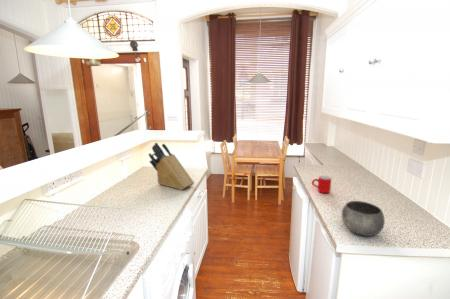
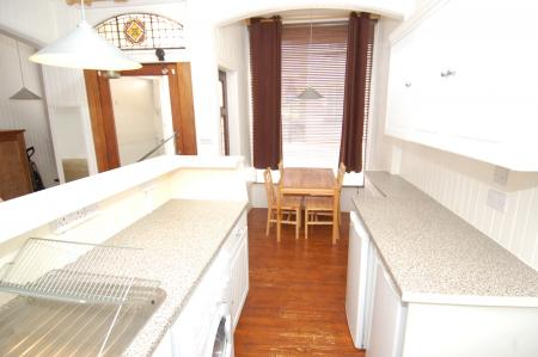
- bowl (362, 219)
- knife block (170, 164)
- mug (321, 184)
